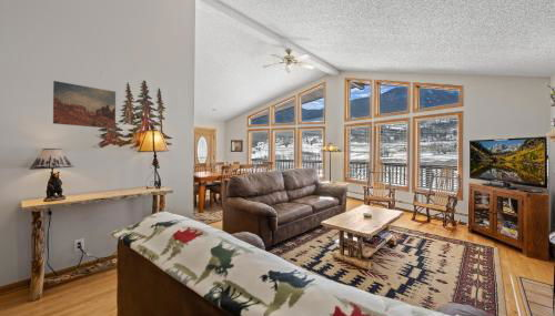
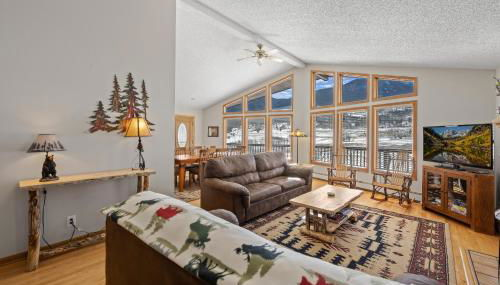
- wall art (87, 106)
